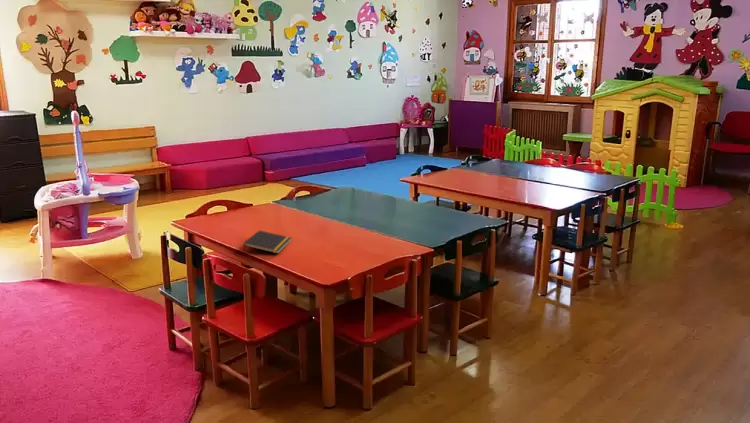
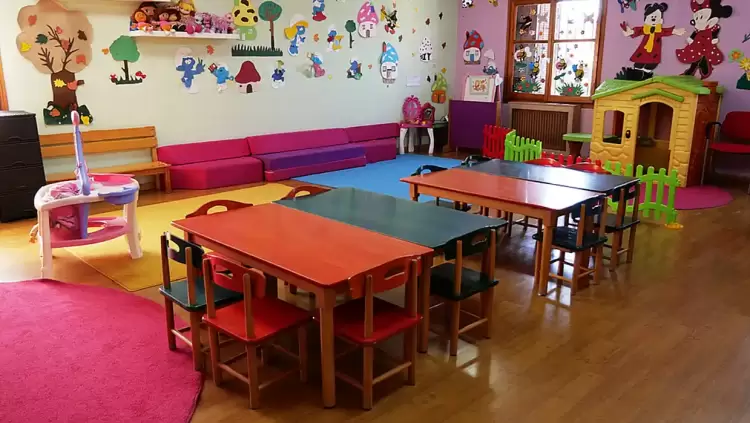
- notepad (268, 241)
